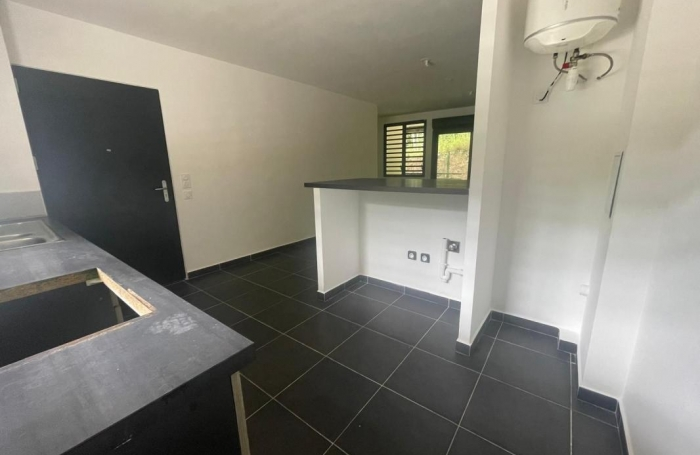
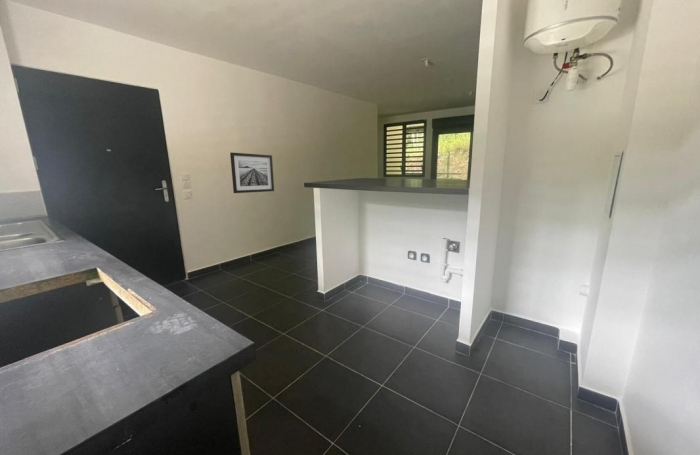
+ wall art (253, 173)
